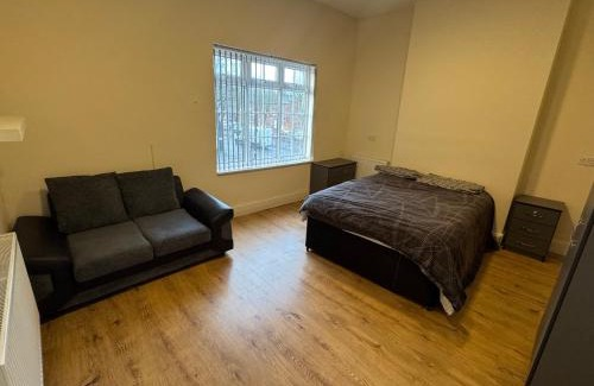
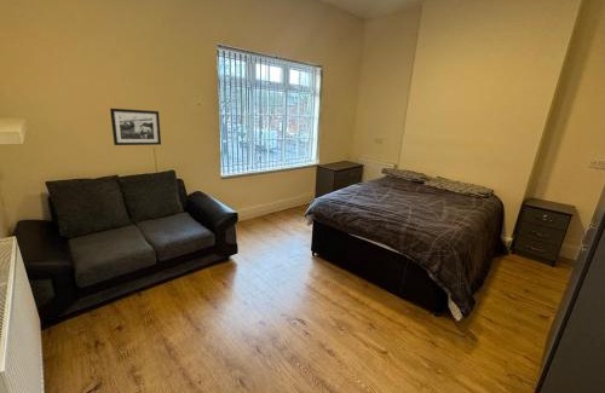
+ picture frame (137, 127)
